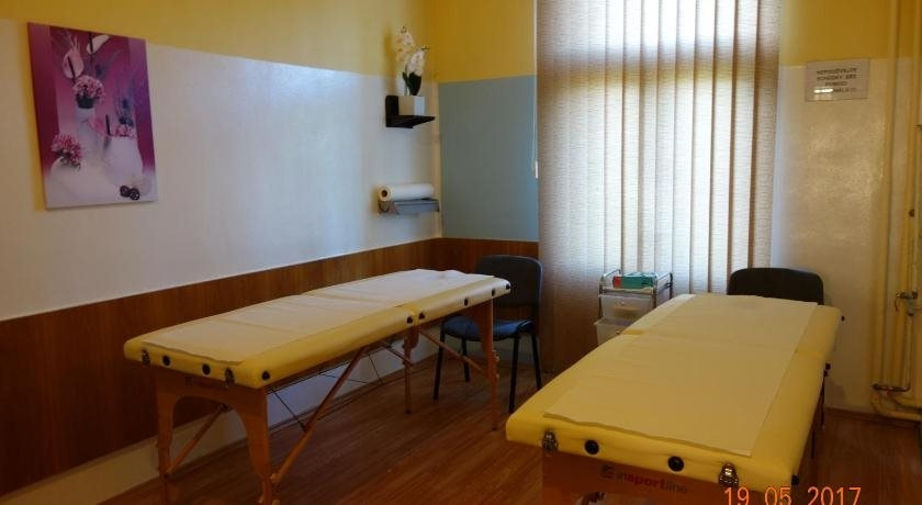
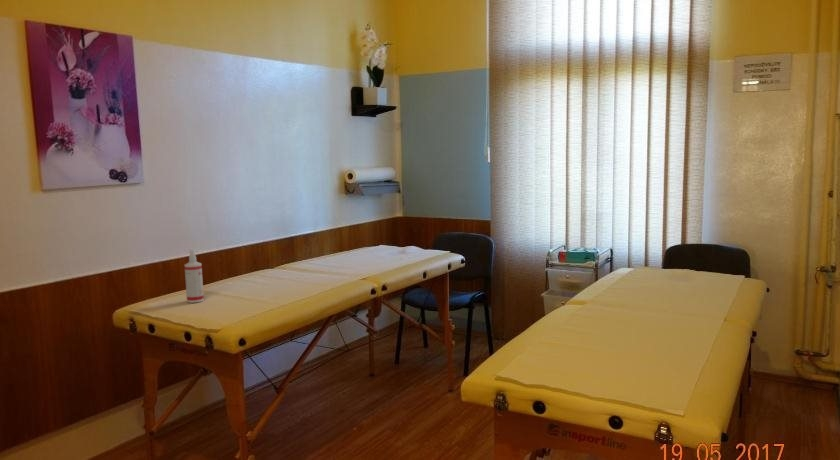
+ spray bottle (193, 275)
